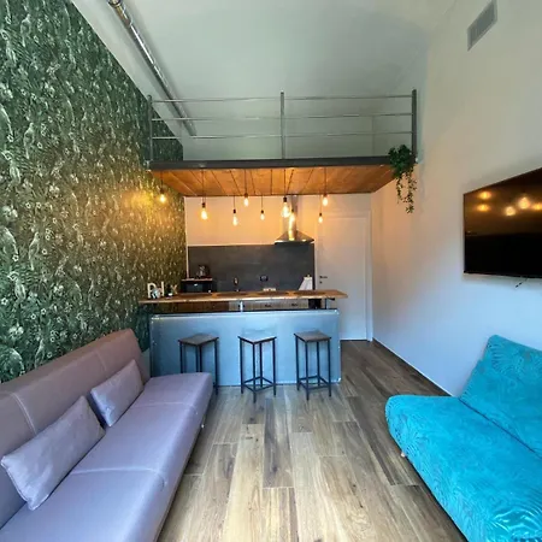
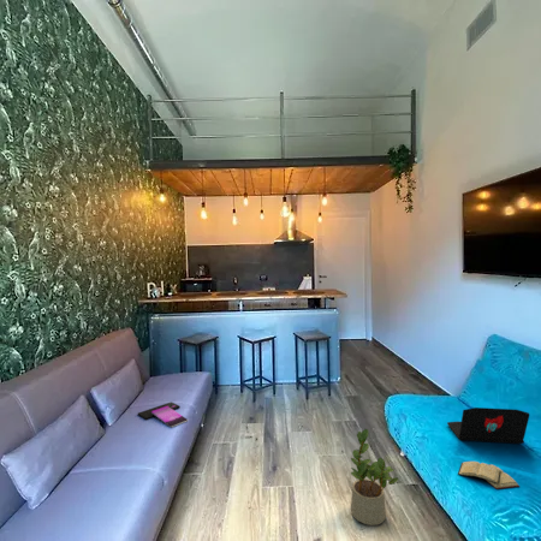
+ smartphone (167, 414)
+ potted plant (373, 472)
+ diary (483, 471)
+ laptop (484, 417)
